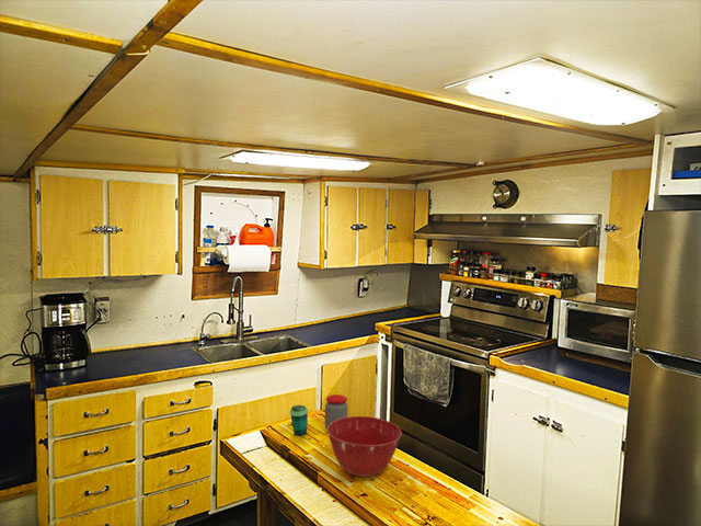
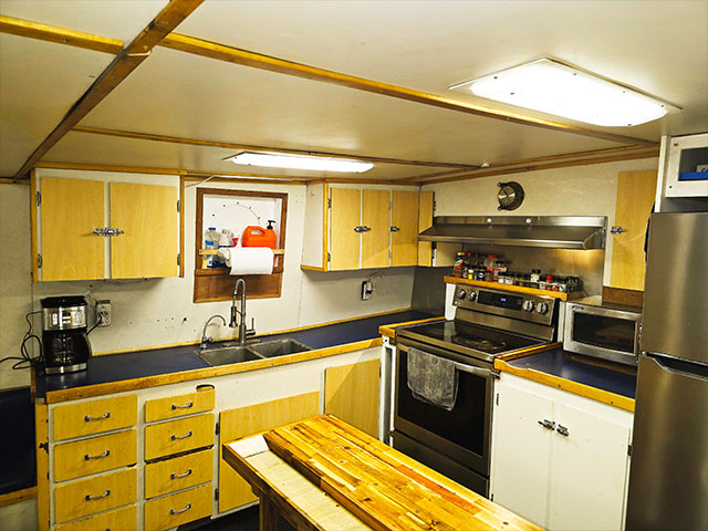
- mixing bowl (364, 448)
- cup (298, 420)
- jar (336, 413)
